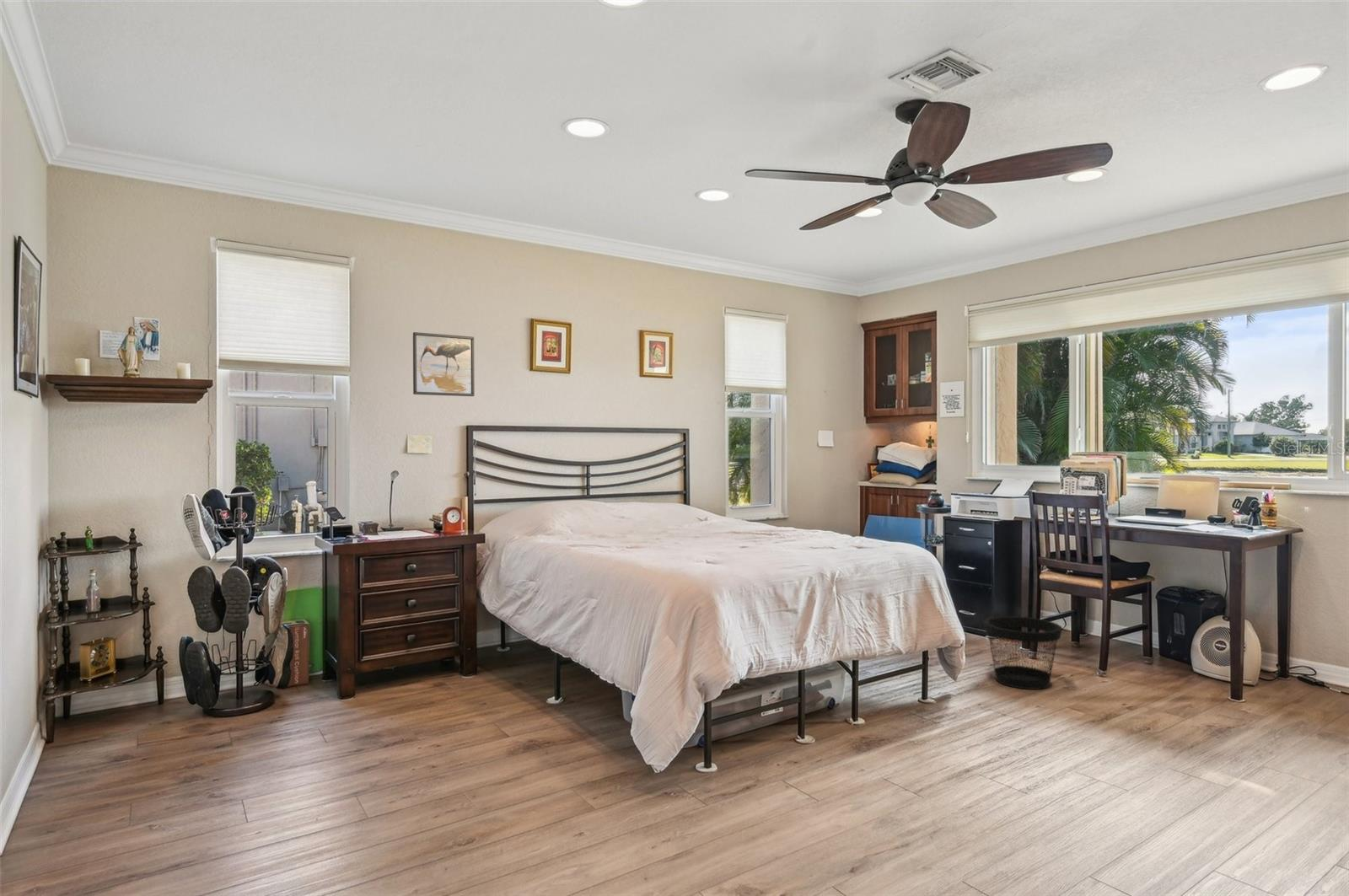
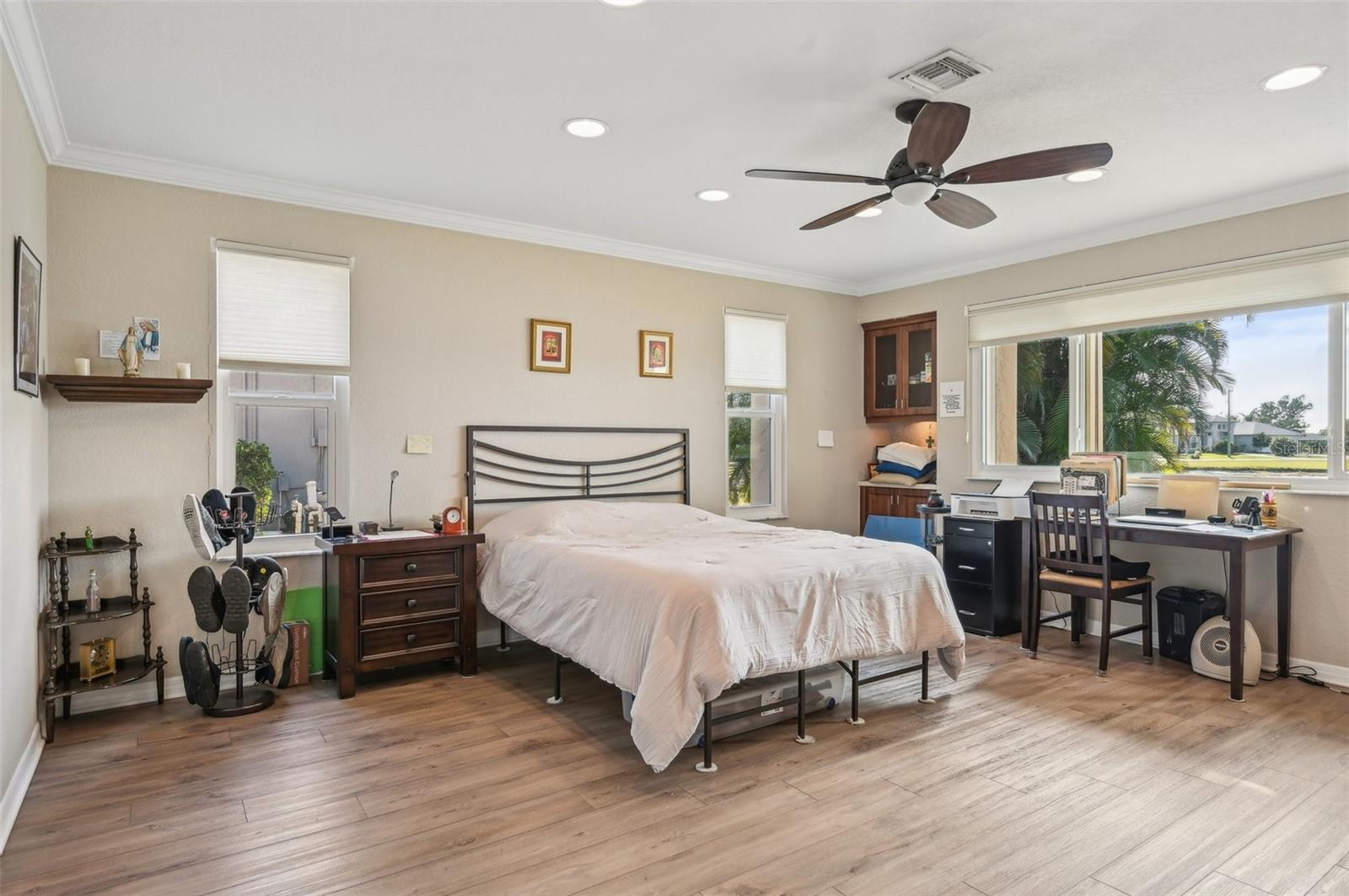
- wastebasket (1022, 652)
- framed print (443, 365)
